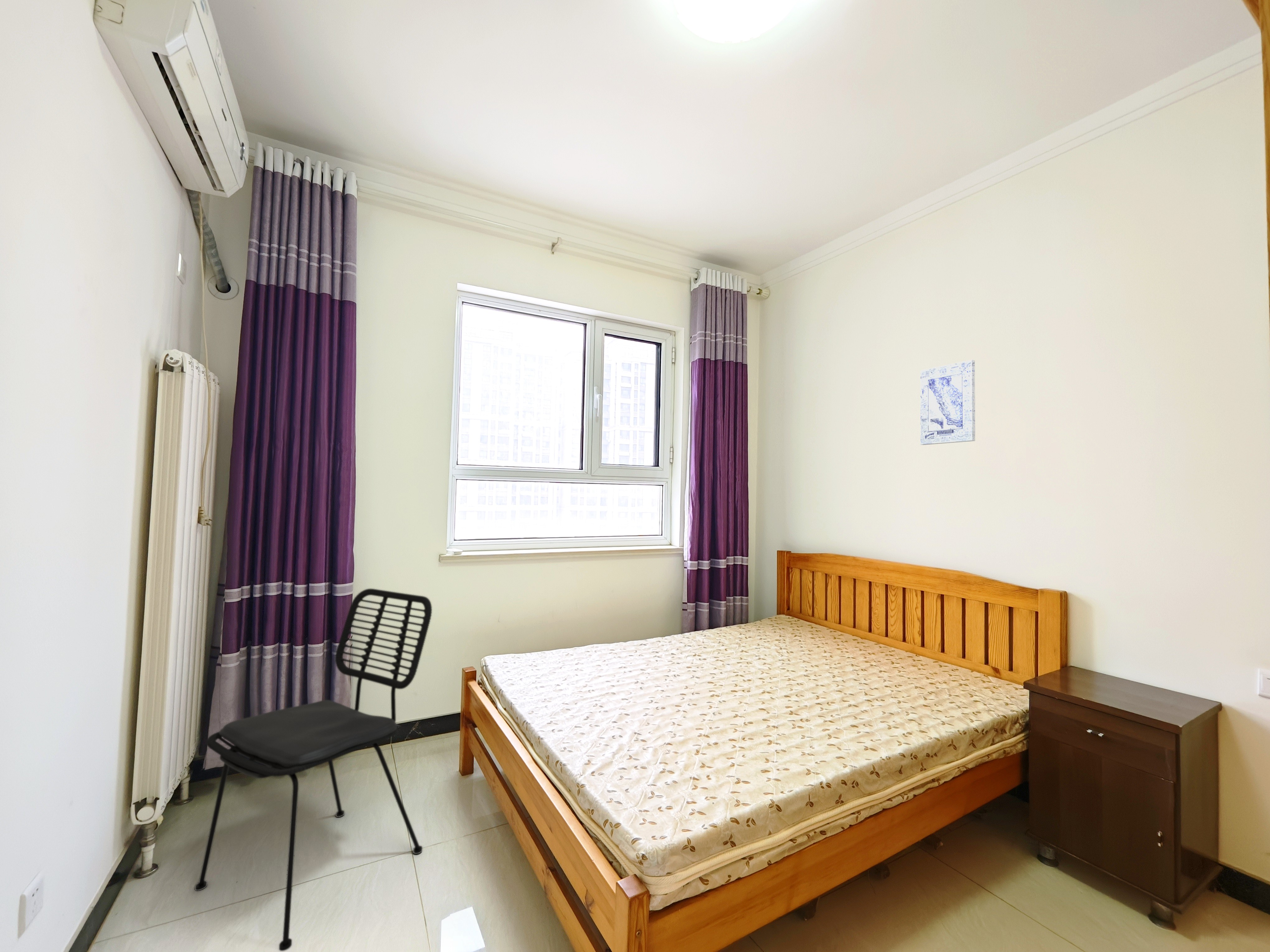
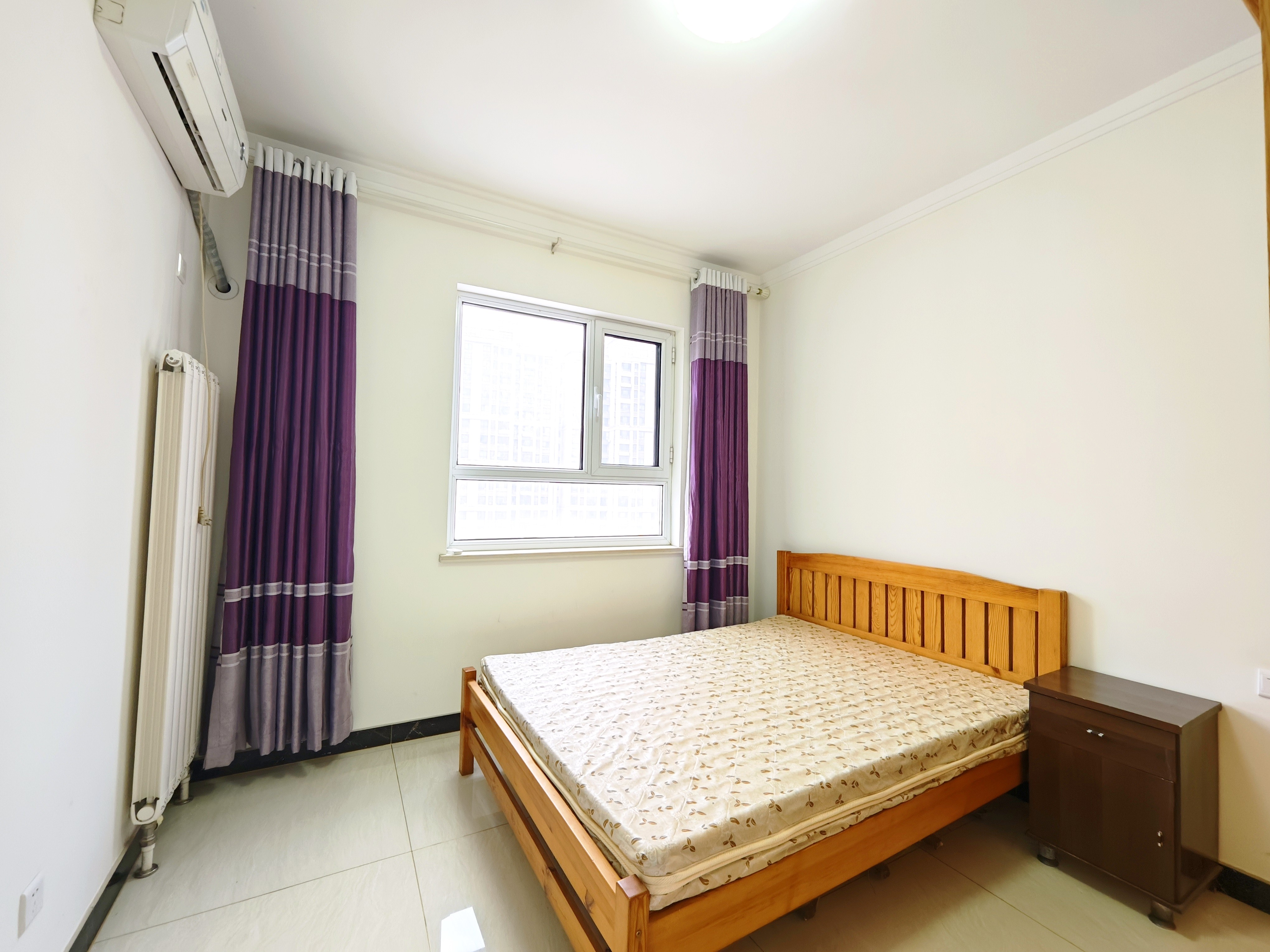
- chair (321, 735)
- wall art (947, 404)
